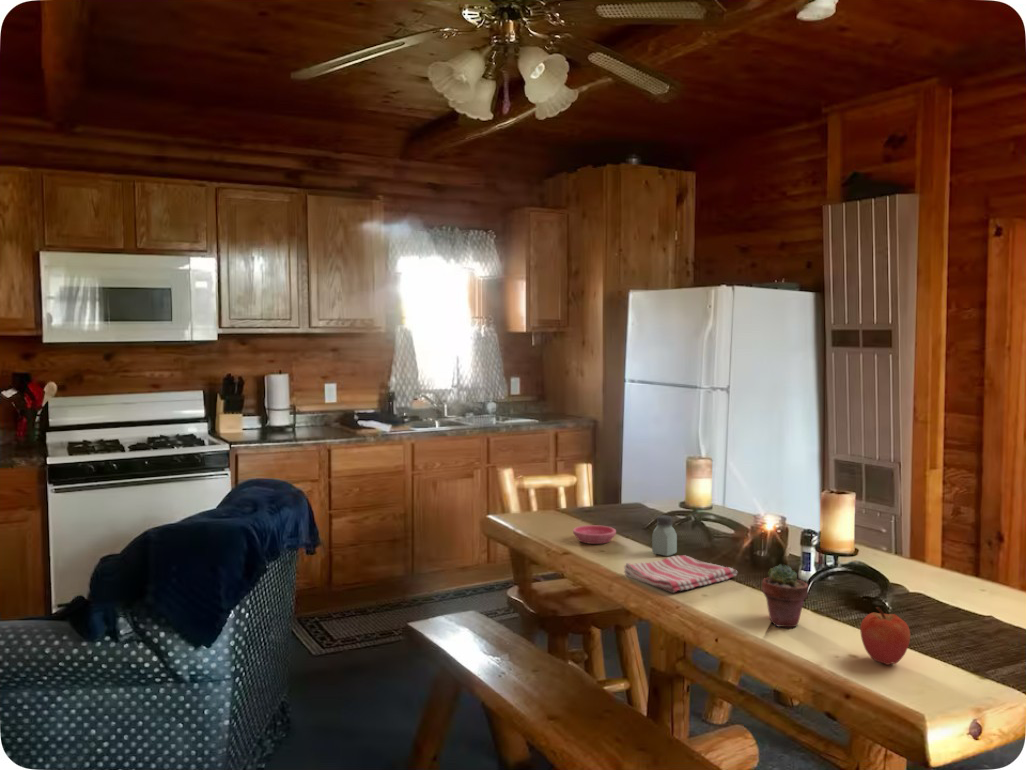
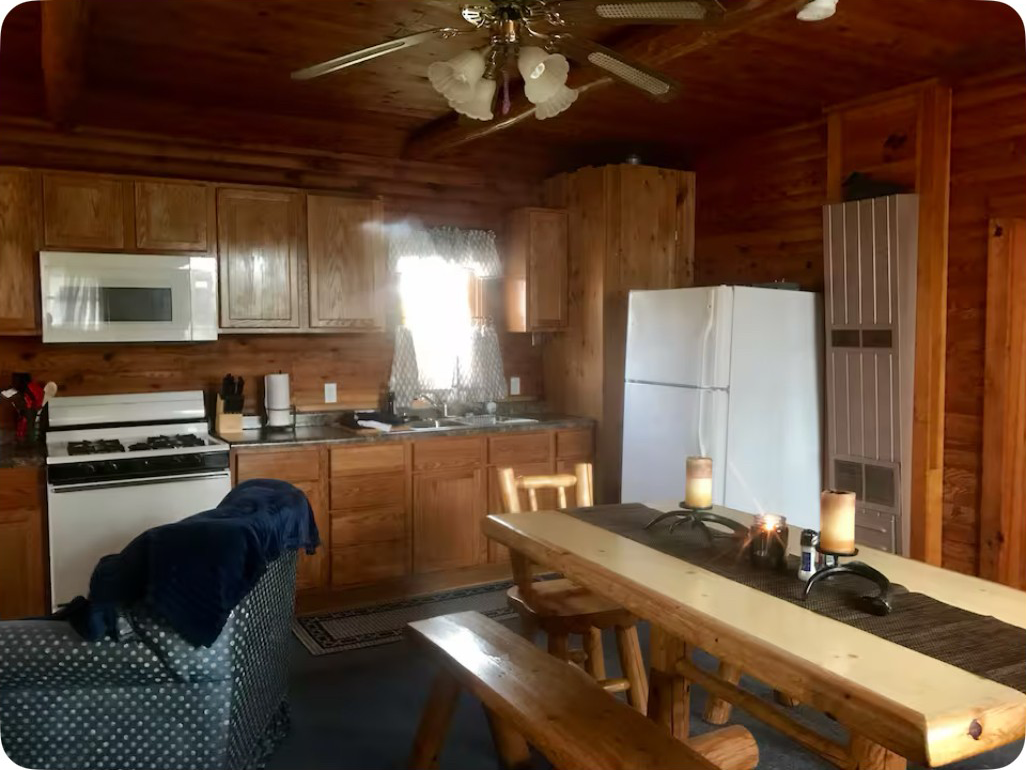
- saucer (594, 534)
- apple (884, 634)
- potted succulent (784, 593)
- dish towel (680, 570)
- saltshaker (664, 535)
